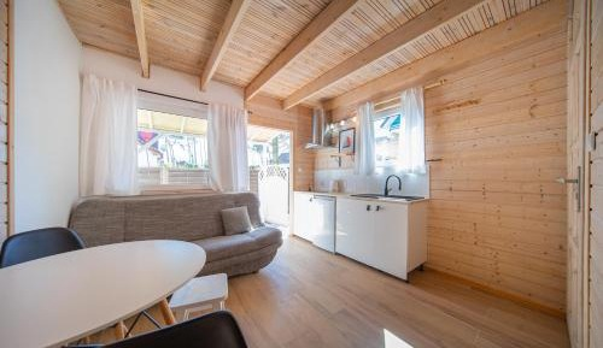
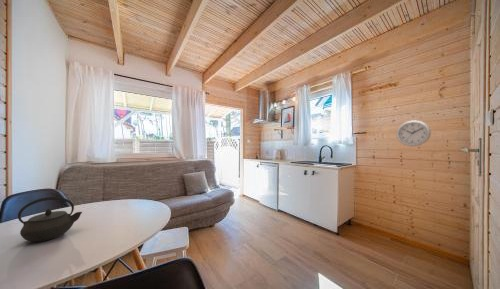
+ wall clock (412, 133)
+ kettle (52, 216)
